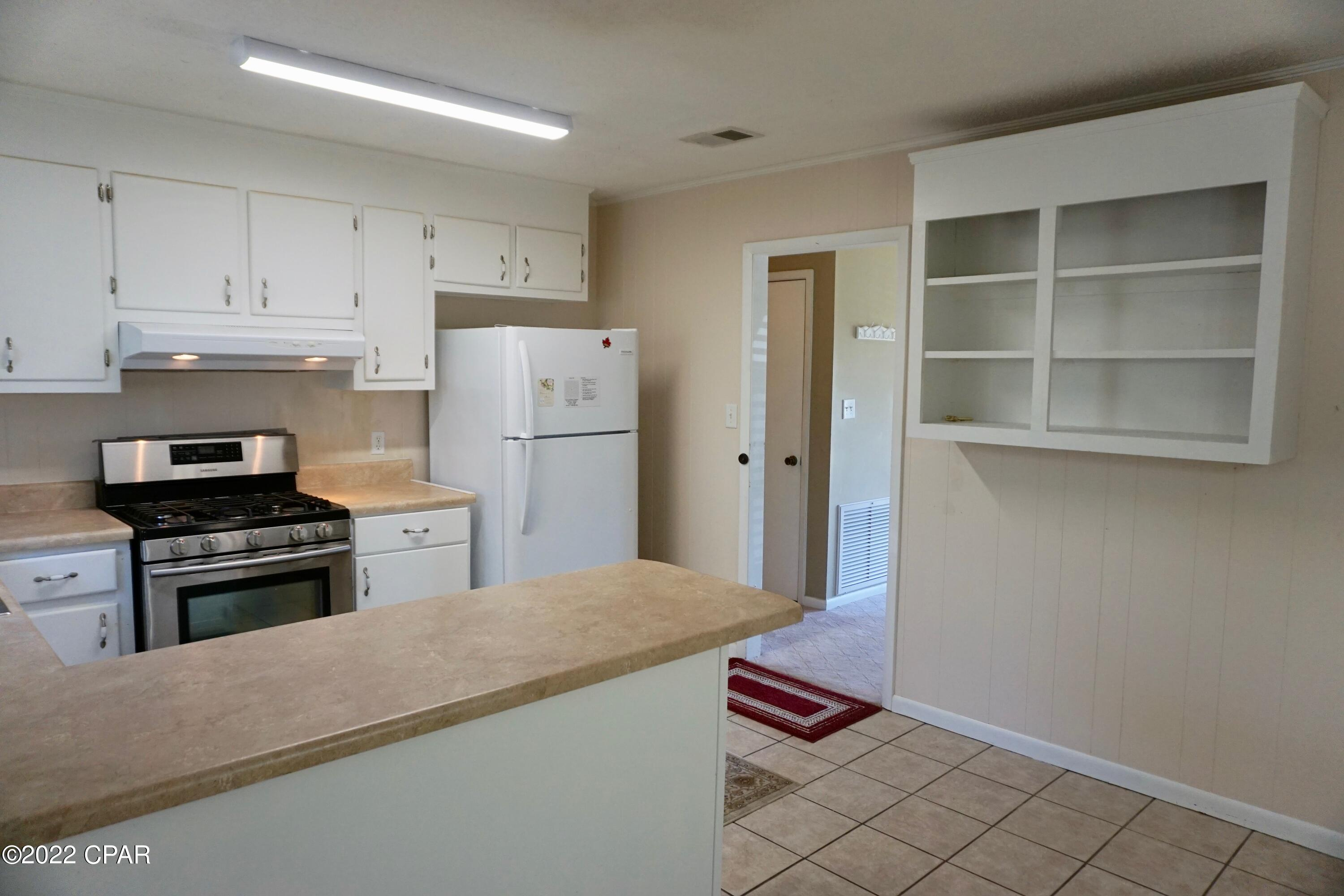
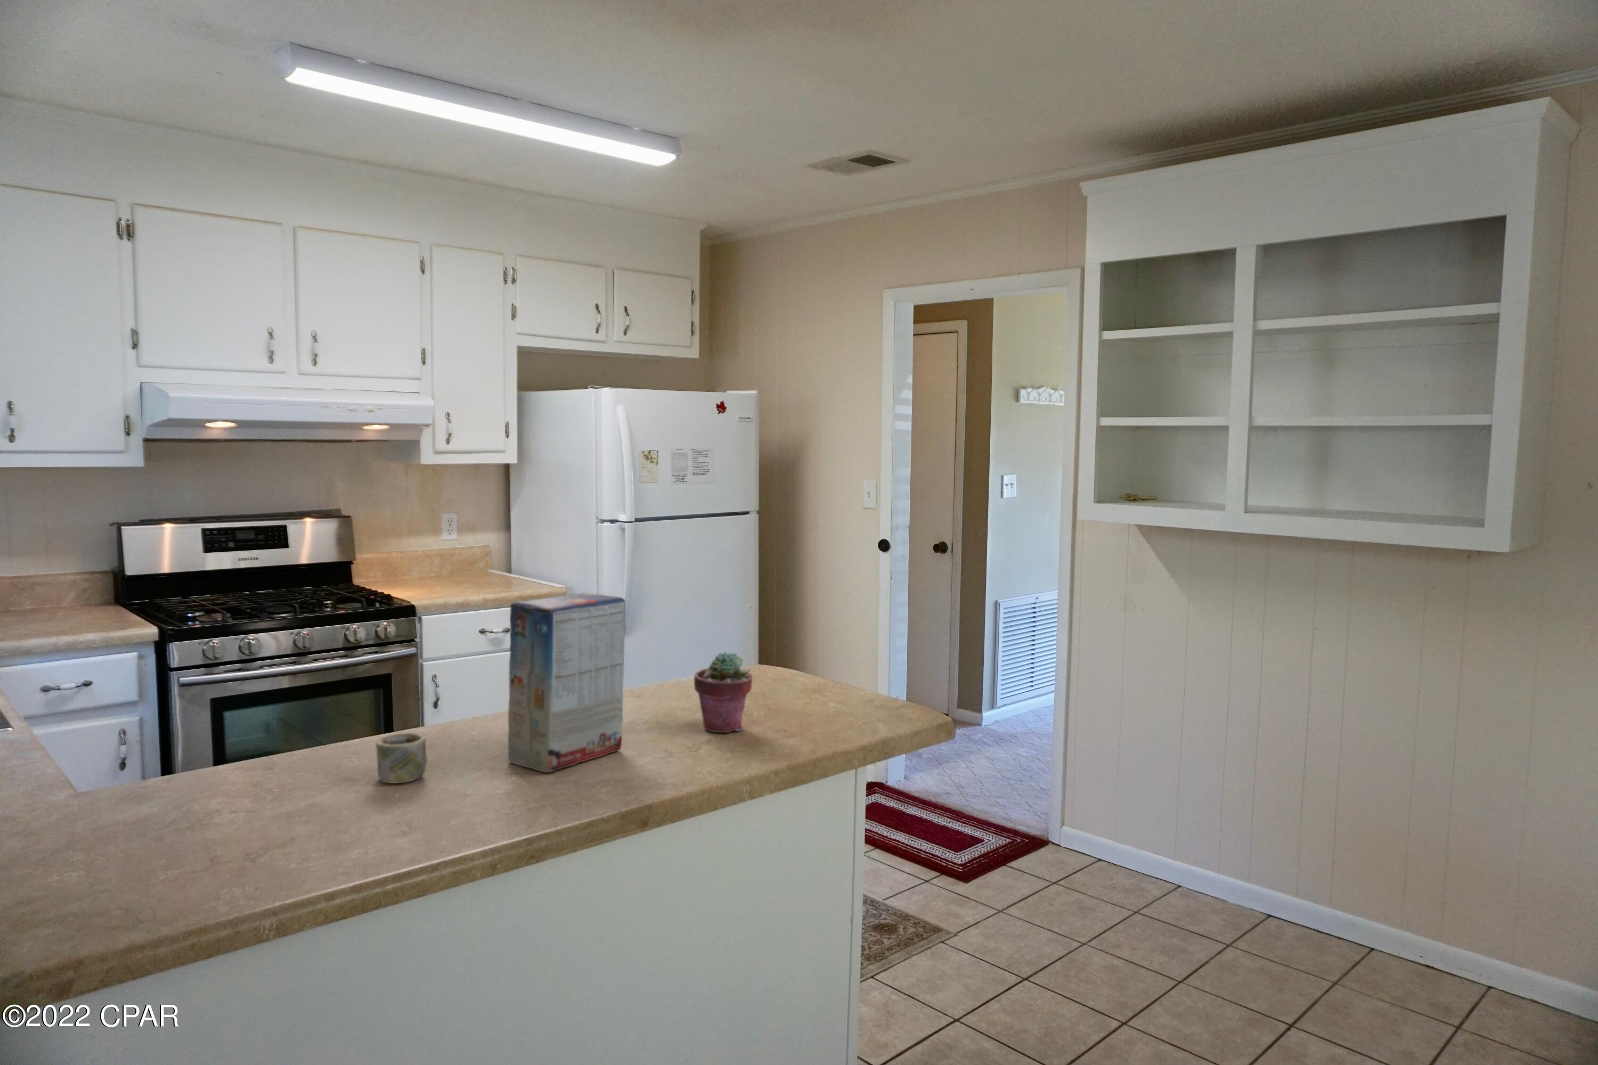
+ potted succulent (723, 689)
+ cereal box (509, 683)
